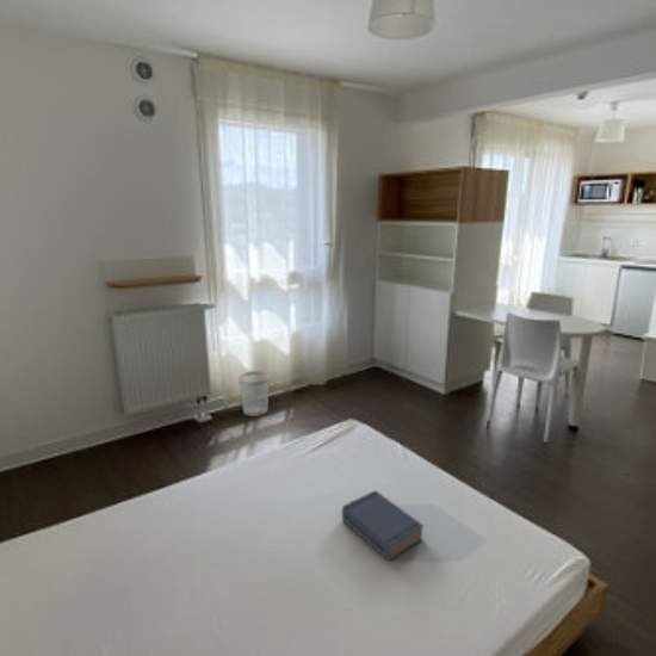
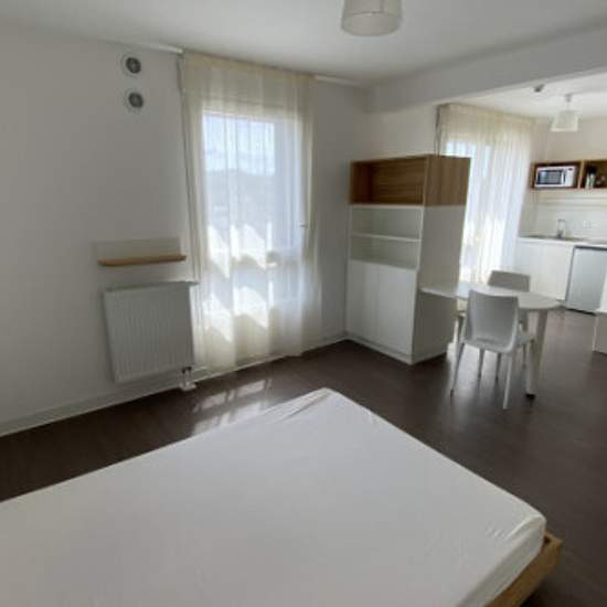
- wastebasket (254, 394)
- book (380, 522)
